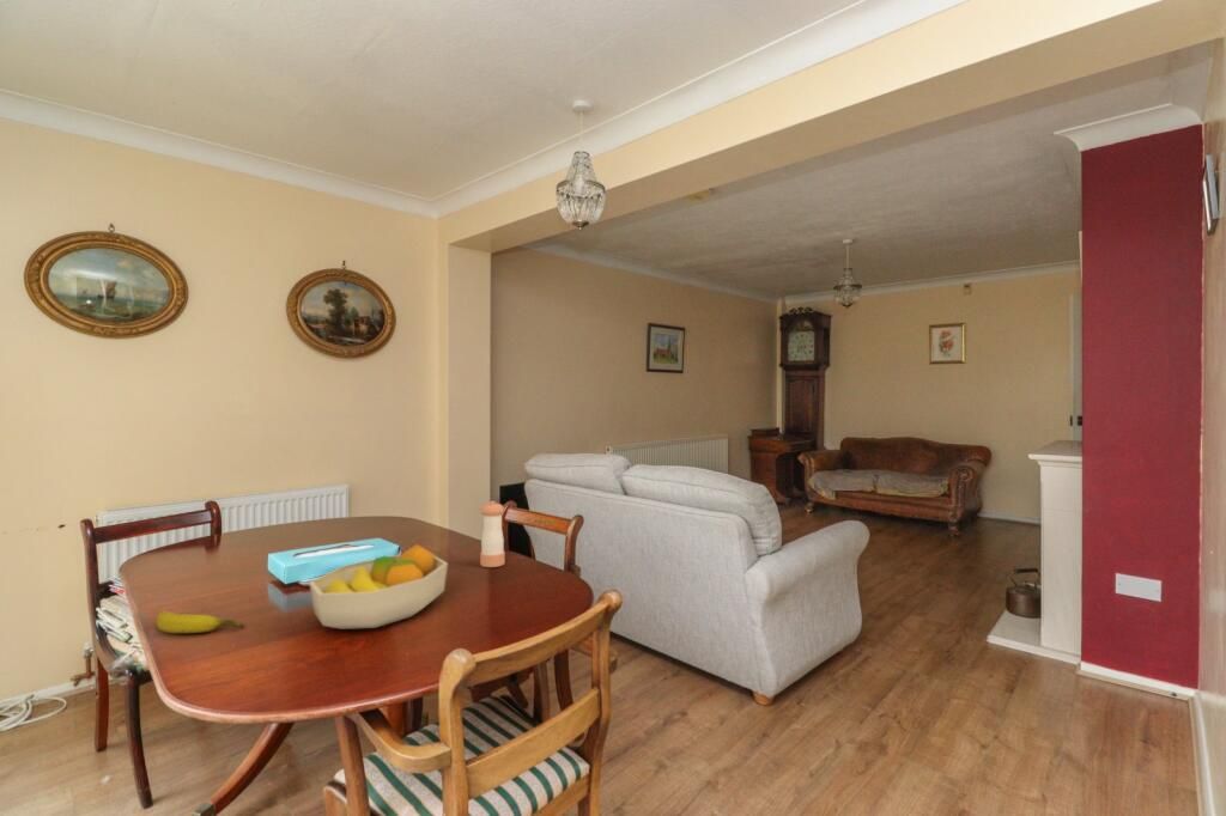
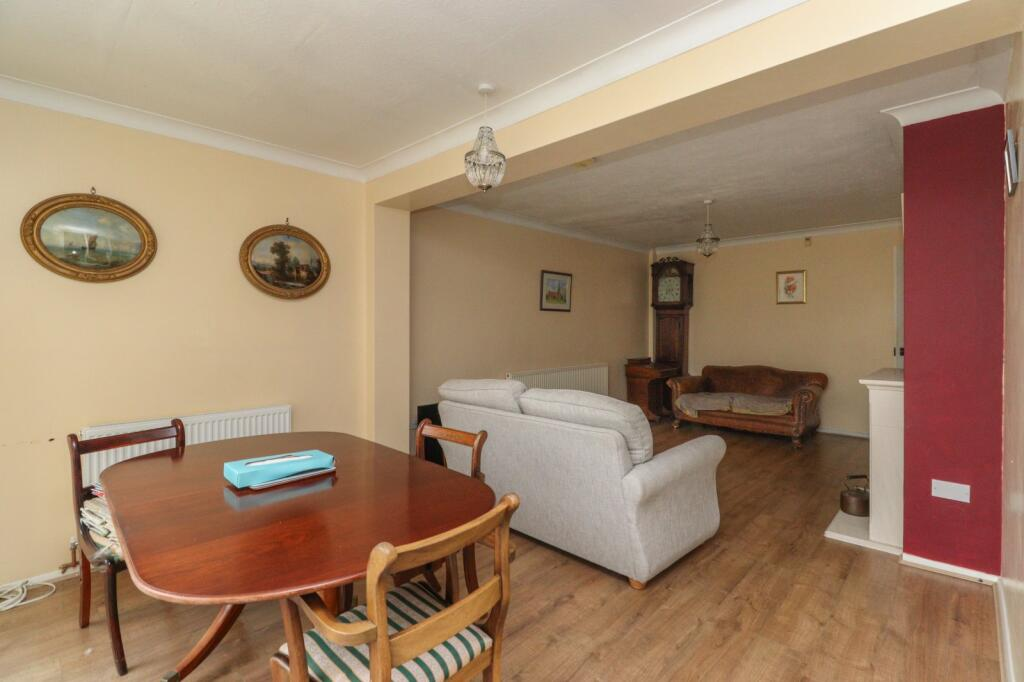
- fruit bowl (382, 583)
- pepper shaker (492, 532)
- banana (192, 619)
